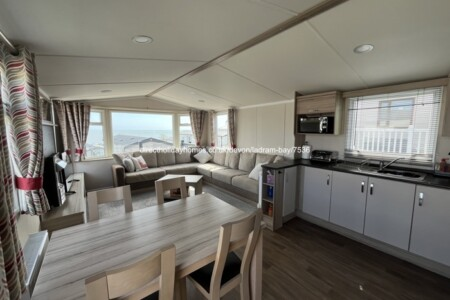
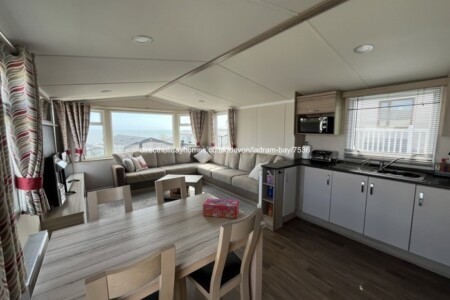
+ tissue box (221, 207)
